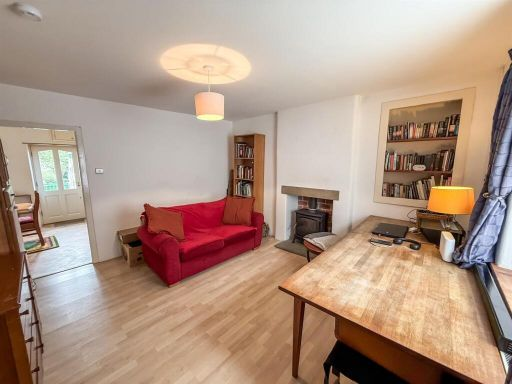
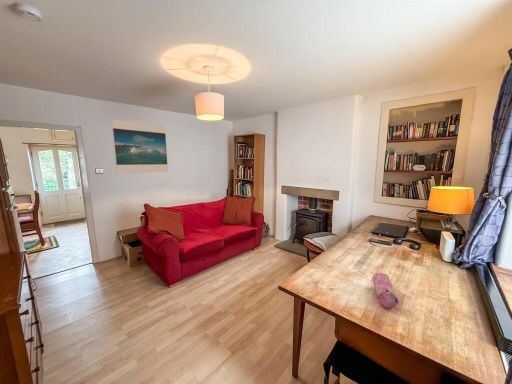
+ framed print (142, 148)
+ pencil case (384, 288)
